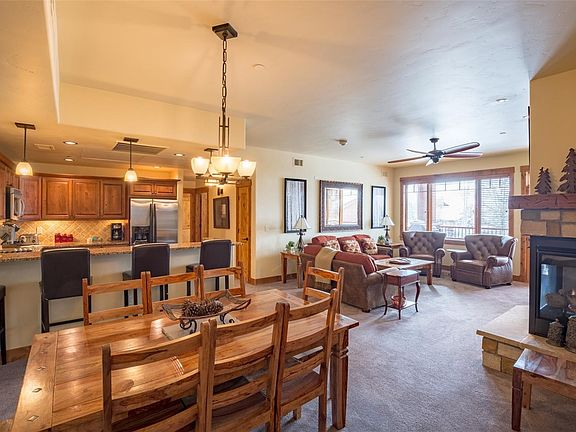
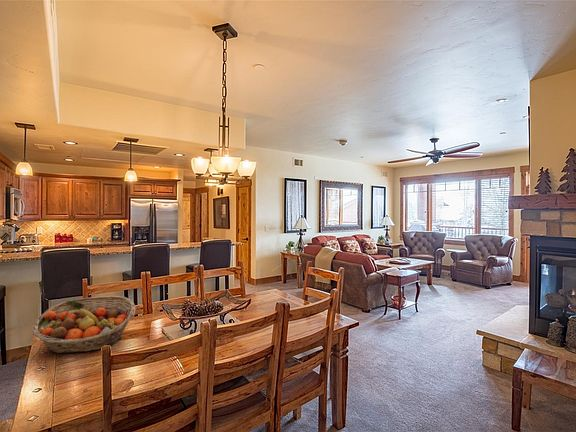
+ fruit basket (87, 322)
